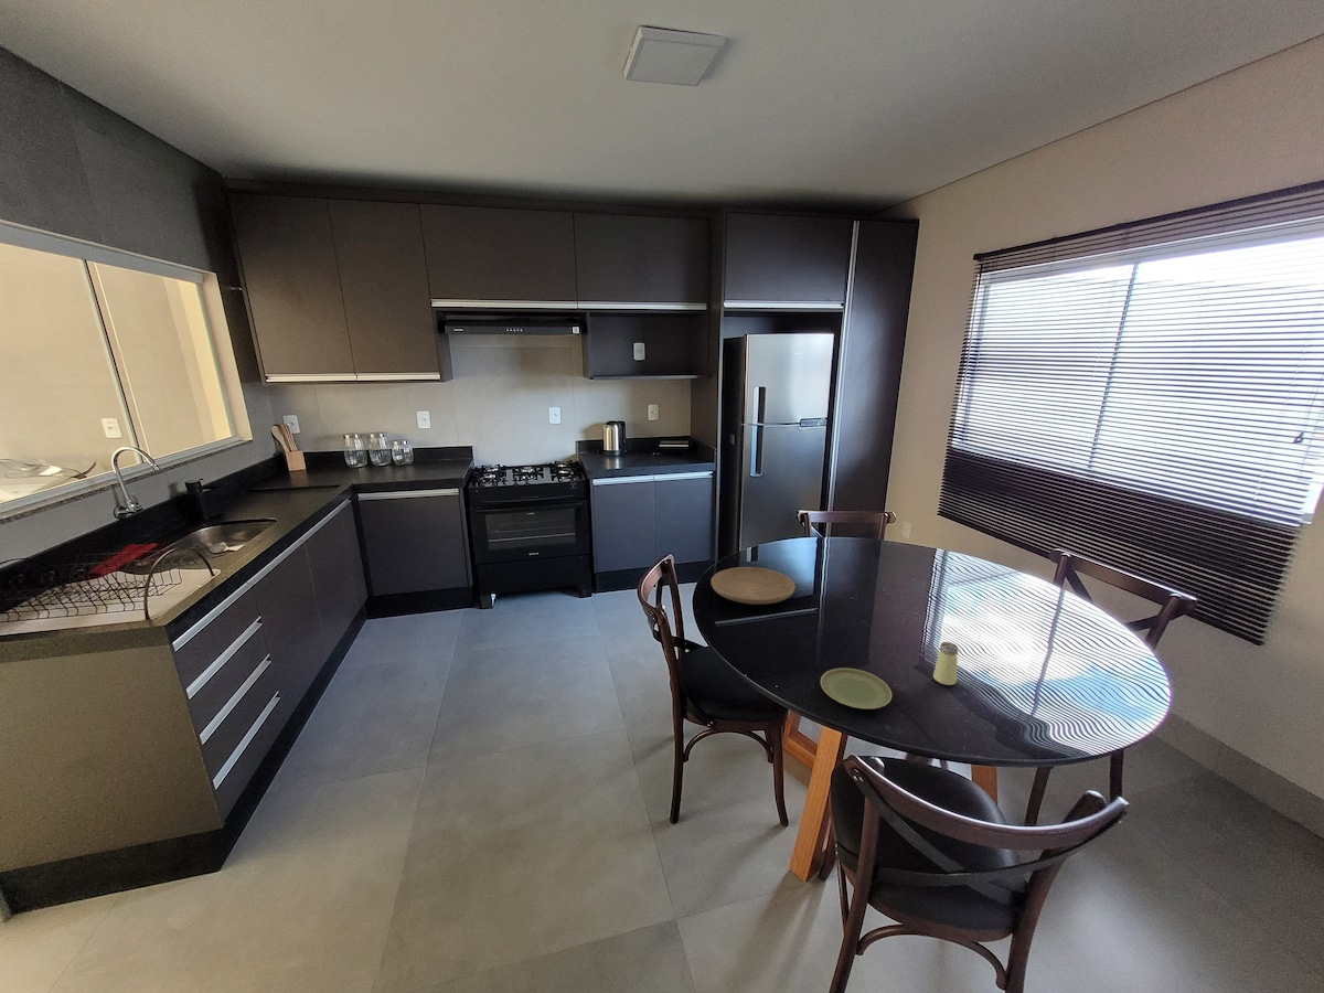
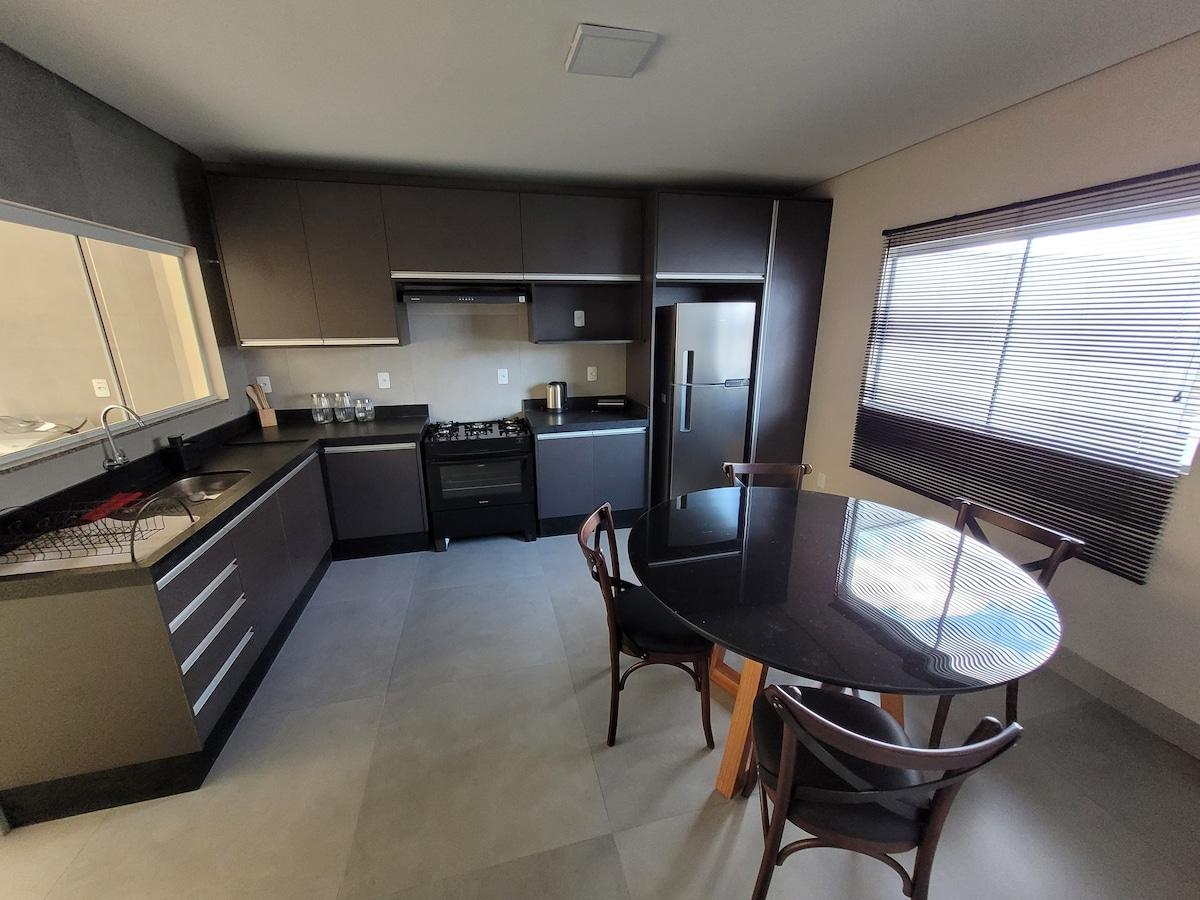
- plate (854, 691)
- plate (751, 588)
- saltshaker (947, 662)
